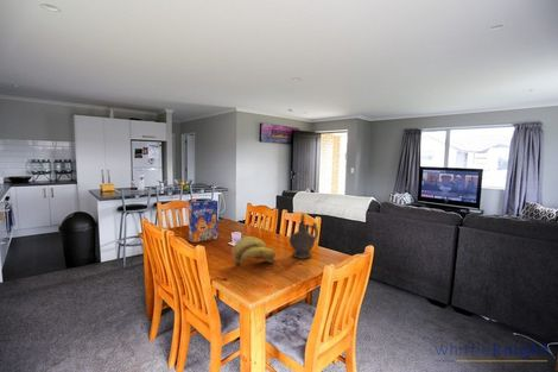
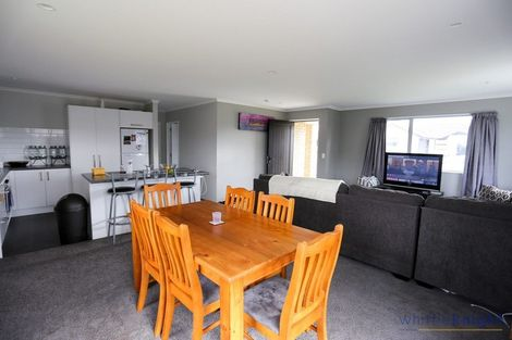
- ceremonial vessel (304, 235)
- banana bunch (254, 251)
- cereal box (203, 220)
